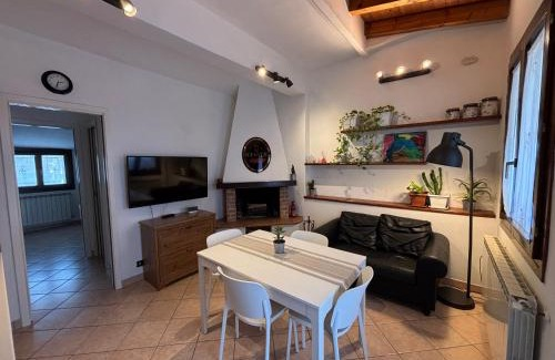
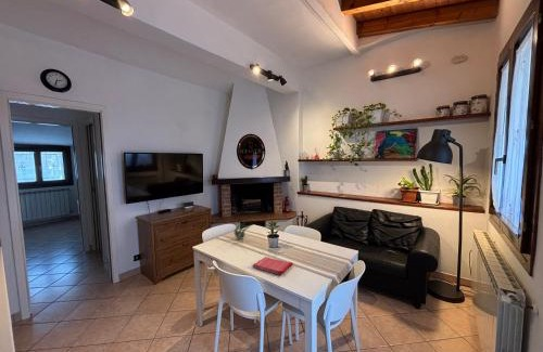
+ plant (242, 226)
+ dish towel (273, 264)
